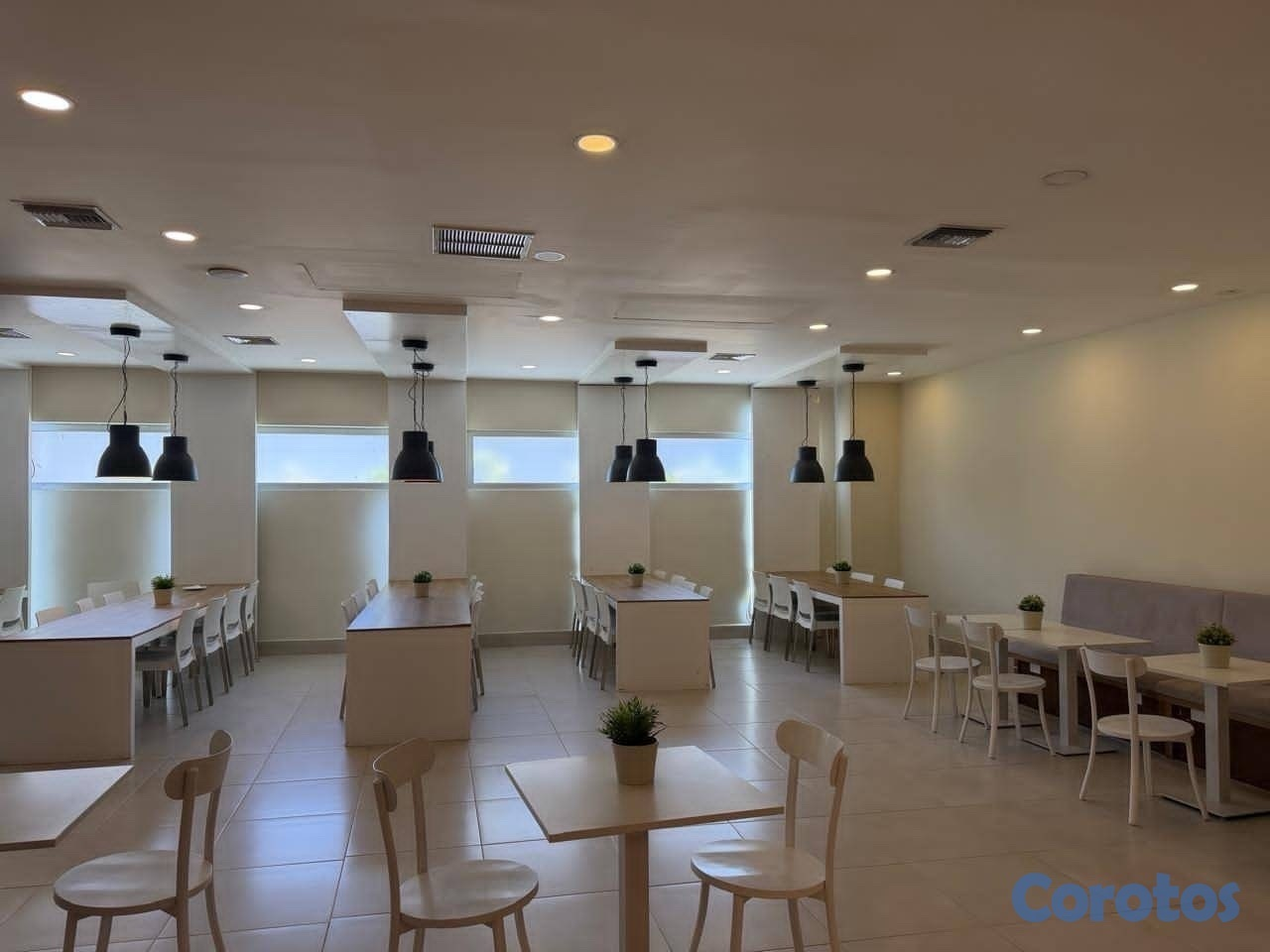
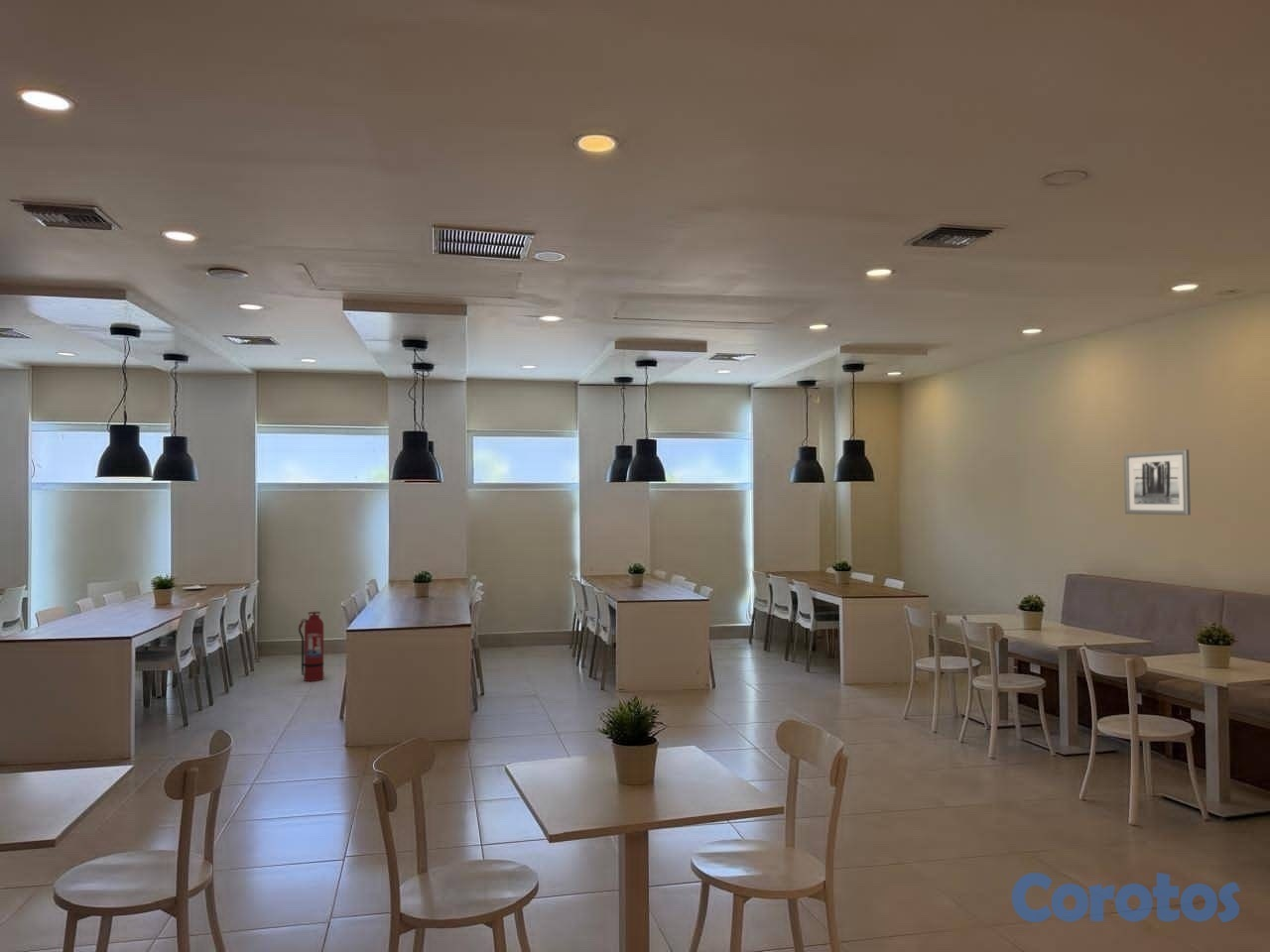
+ wall art (1155, 483)
+ fire extinguisher (311, 646)
